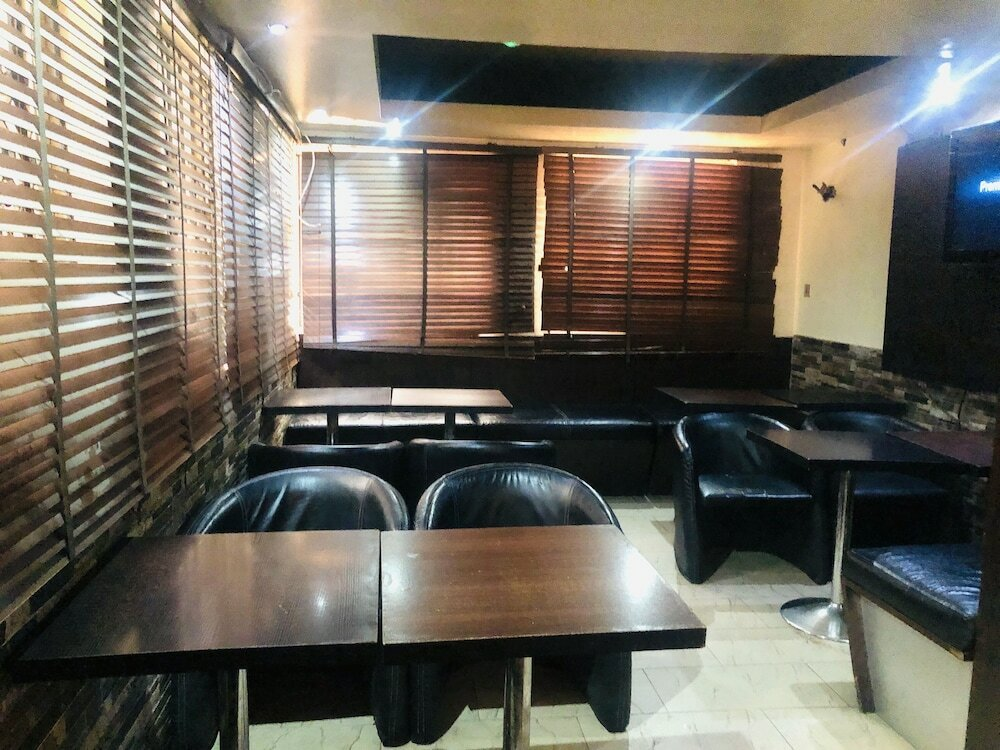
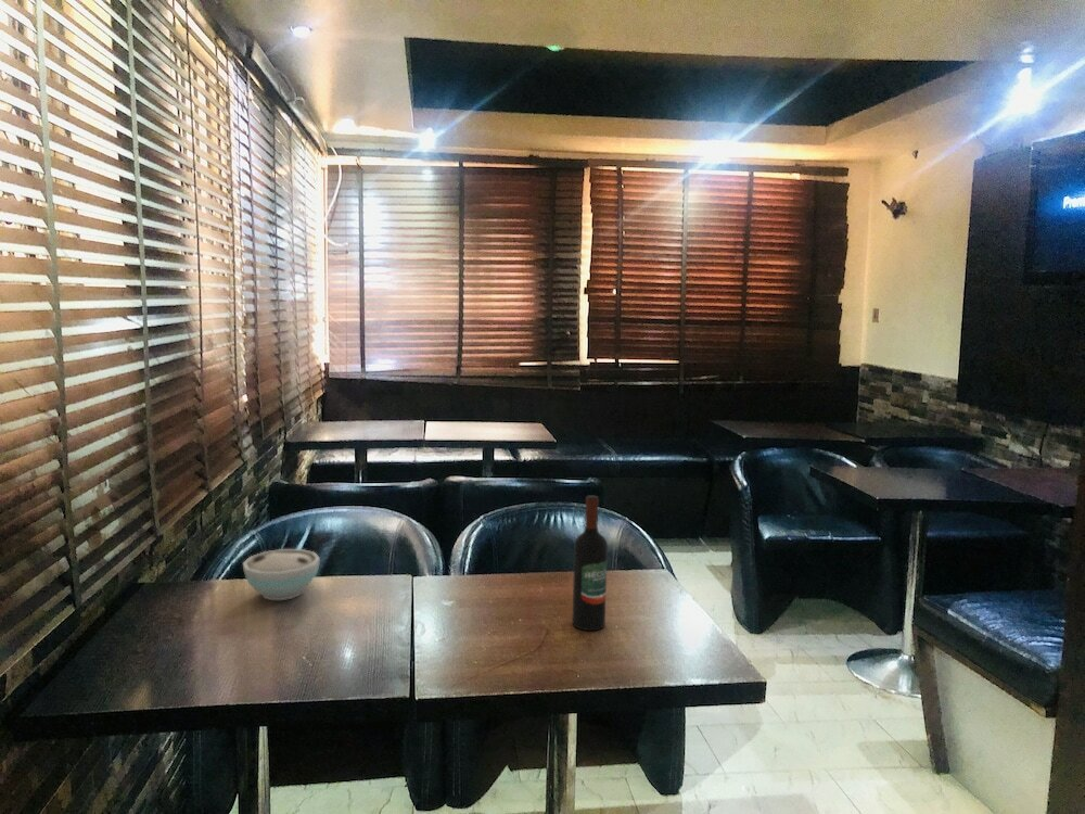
+ wine bottle (590, 560)
+ bowl (281, 573)
